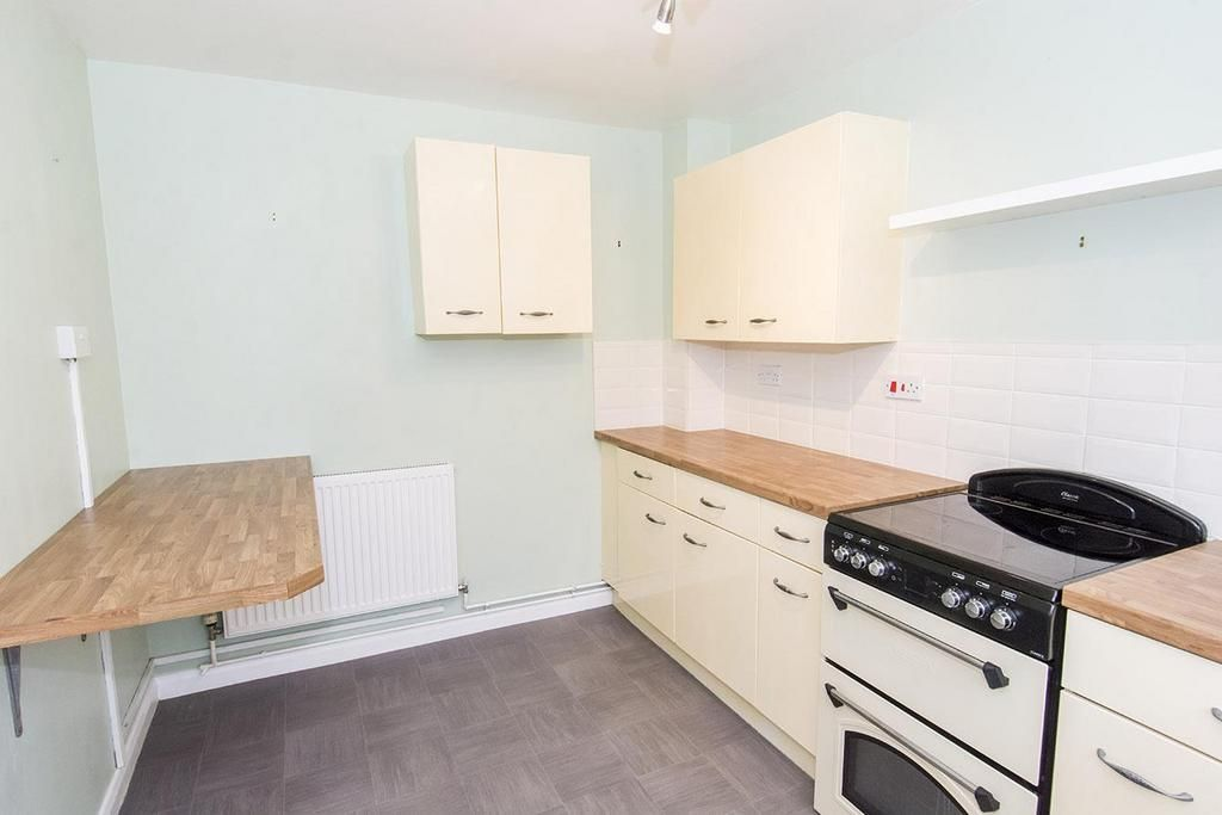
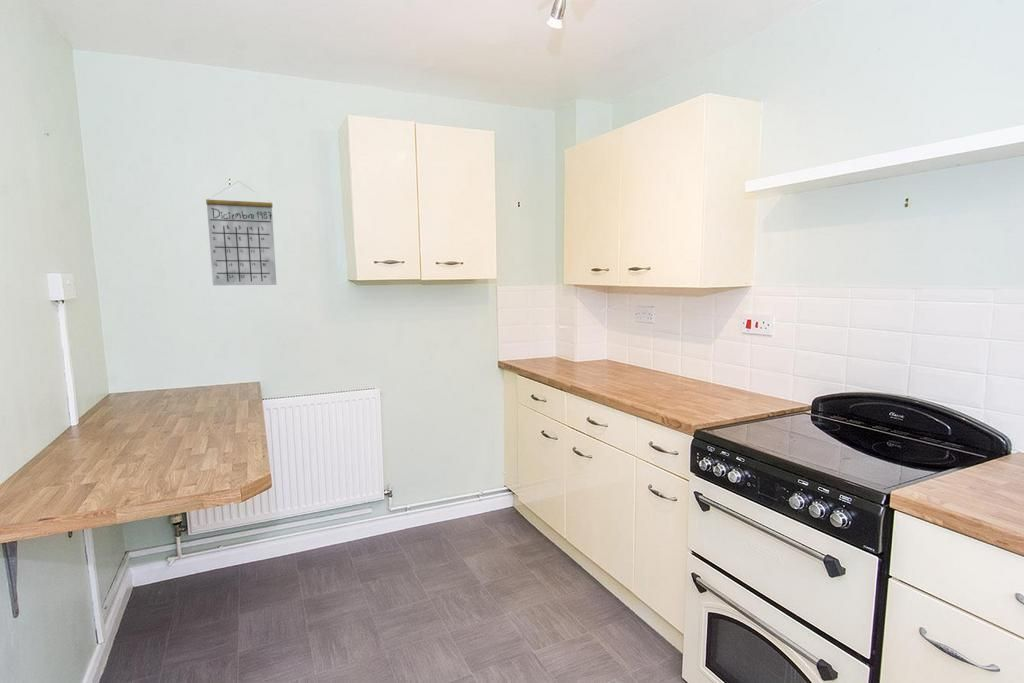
+ calendar (242, 233)
